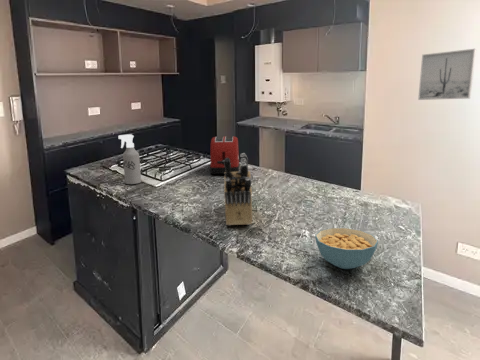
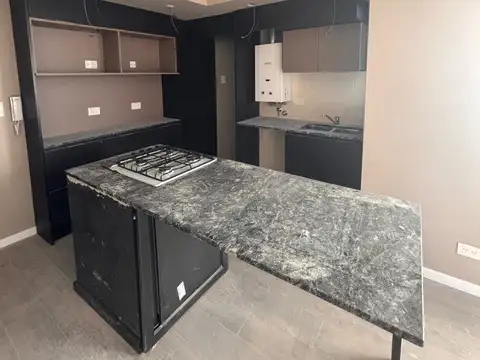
- cereal bowl (345, 251)
- knife block (237, 185)
- wall art (445, 75)
- toaster (225, 153)
- spray bottle (129, 159)
